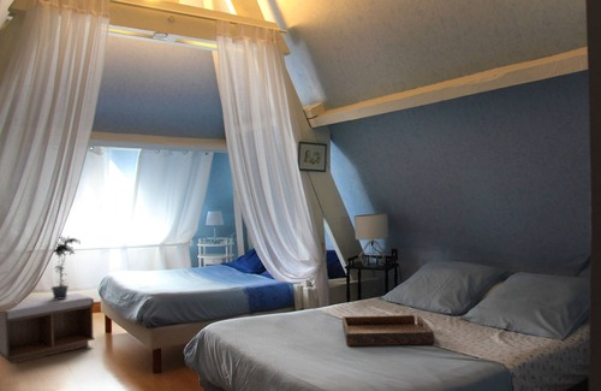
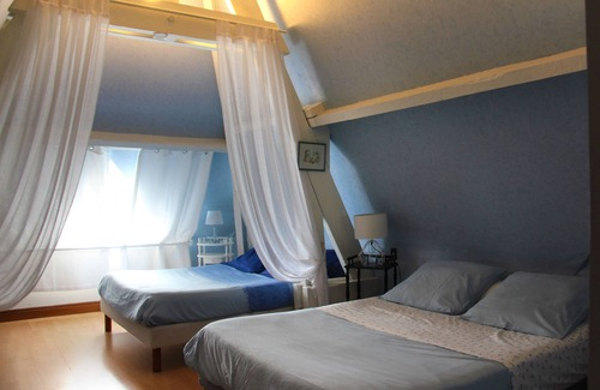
- serving tray (385, 328)
- potted plant (60, 263)
- bench (44, 325)
